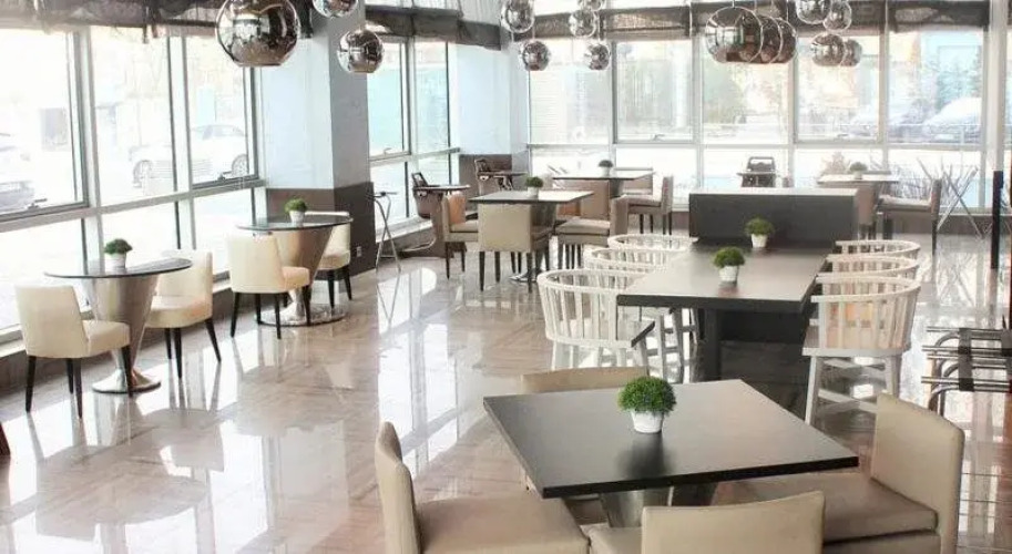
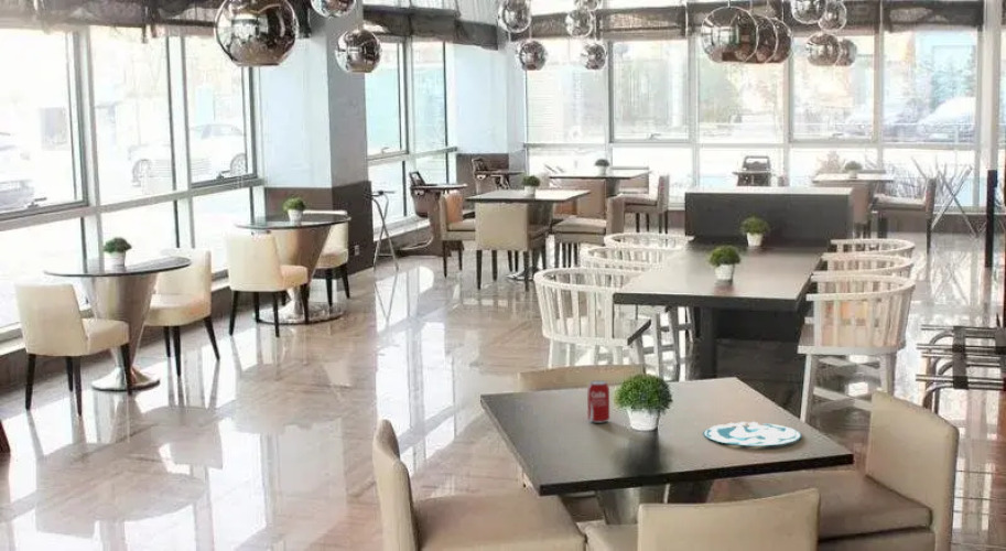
+ beverage can (598, 401)
+ plate (751, 429)
